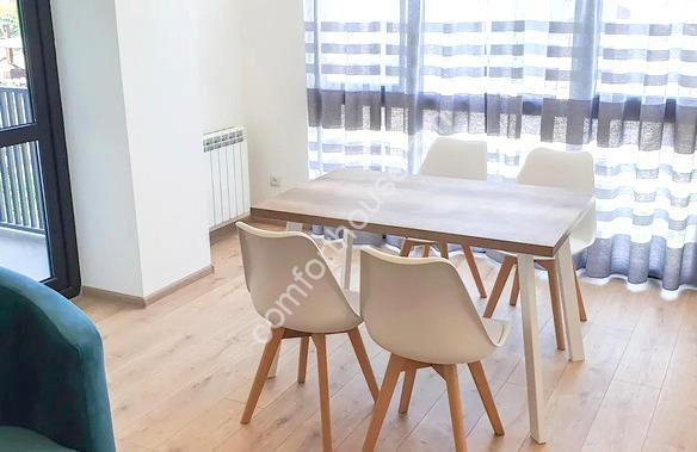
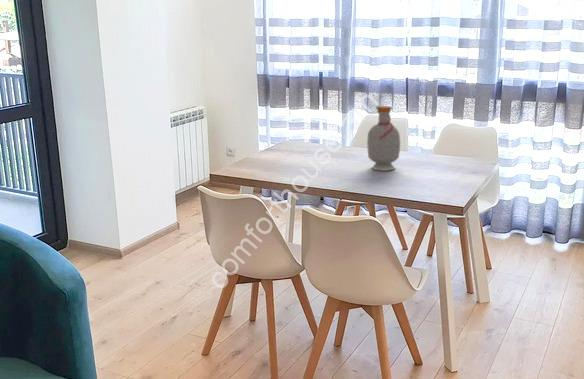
+ bottle (383, 137)
